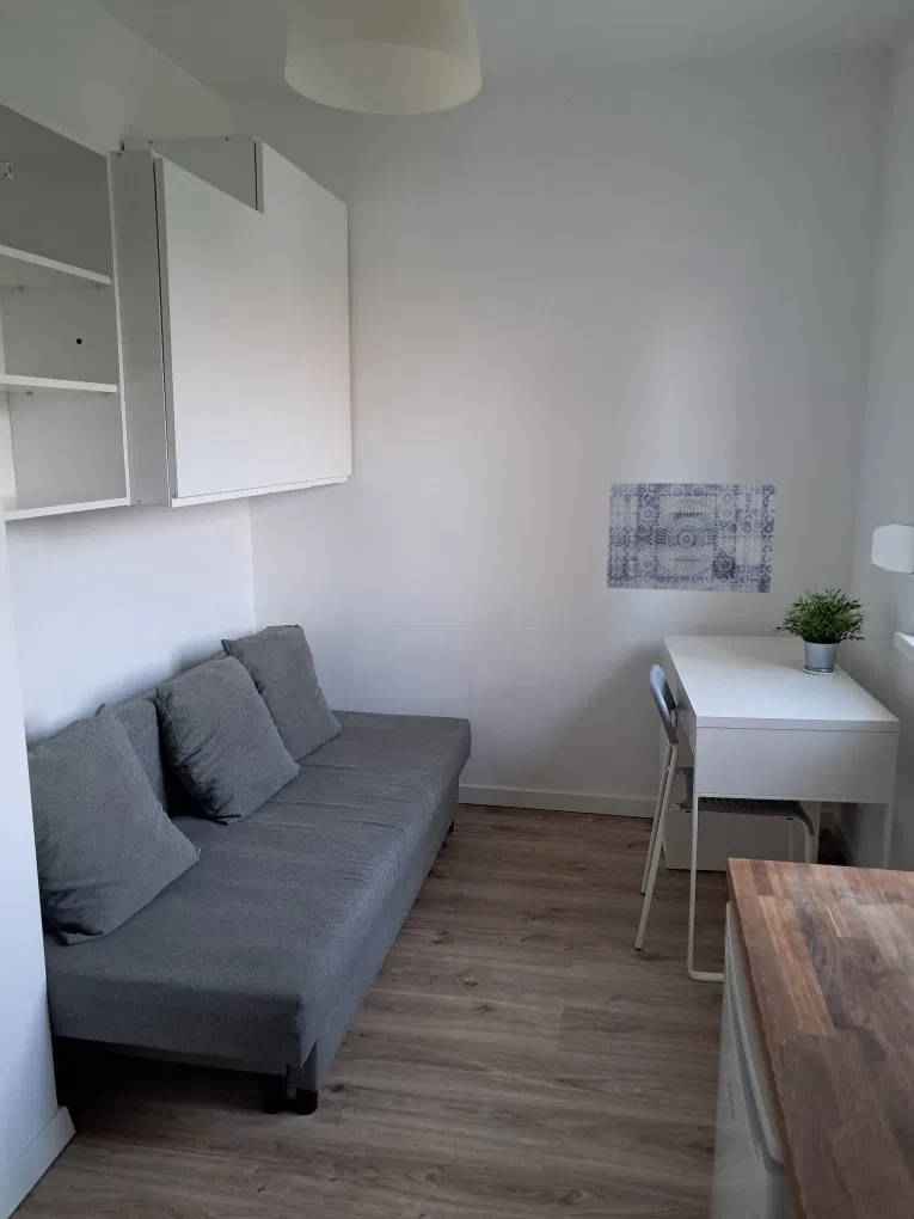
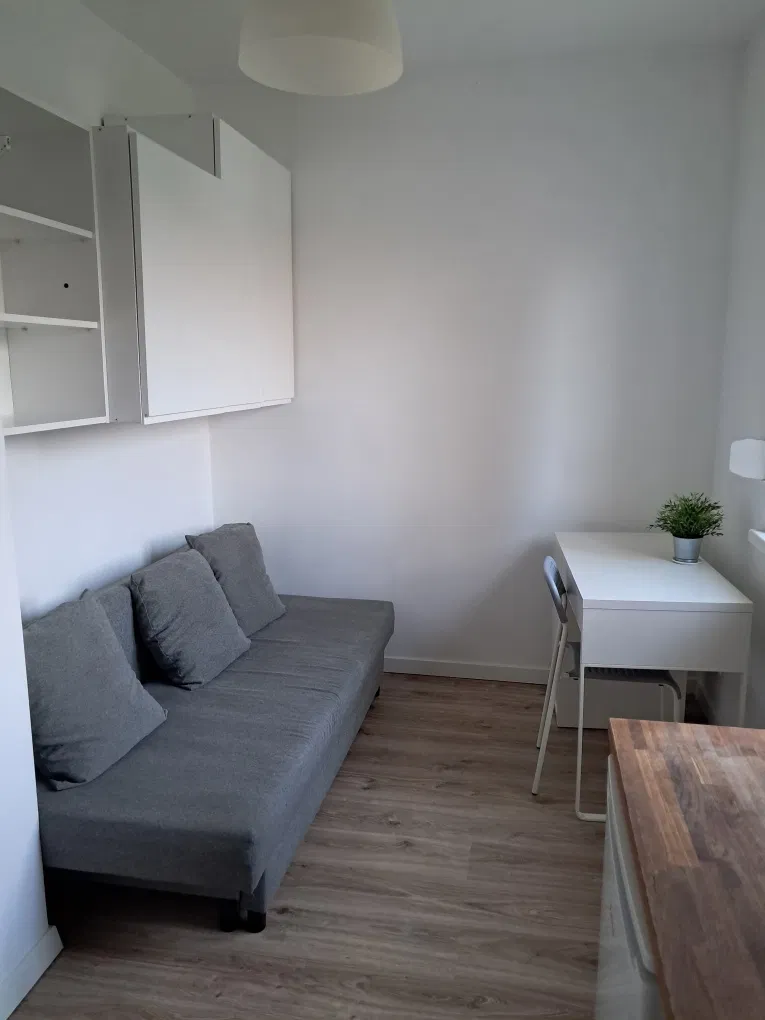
- wall art (688, 537)
